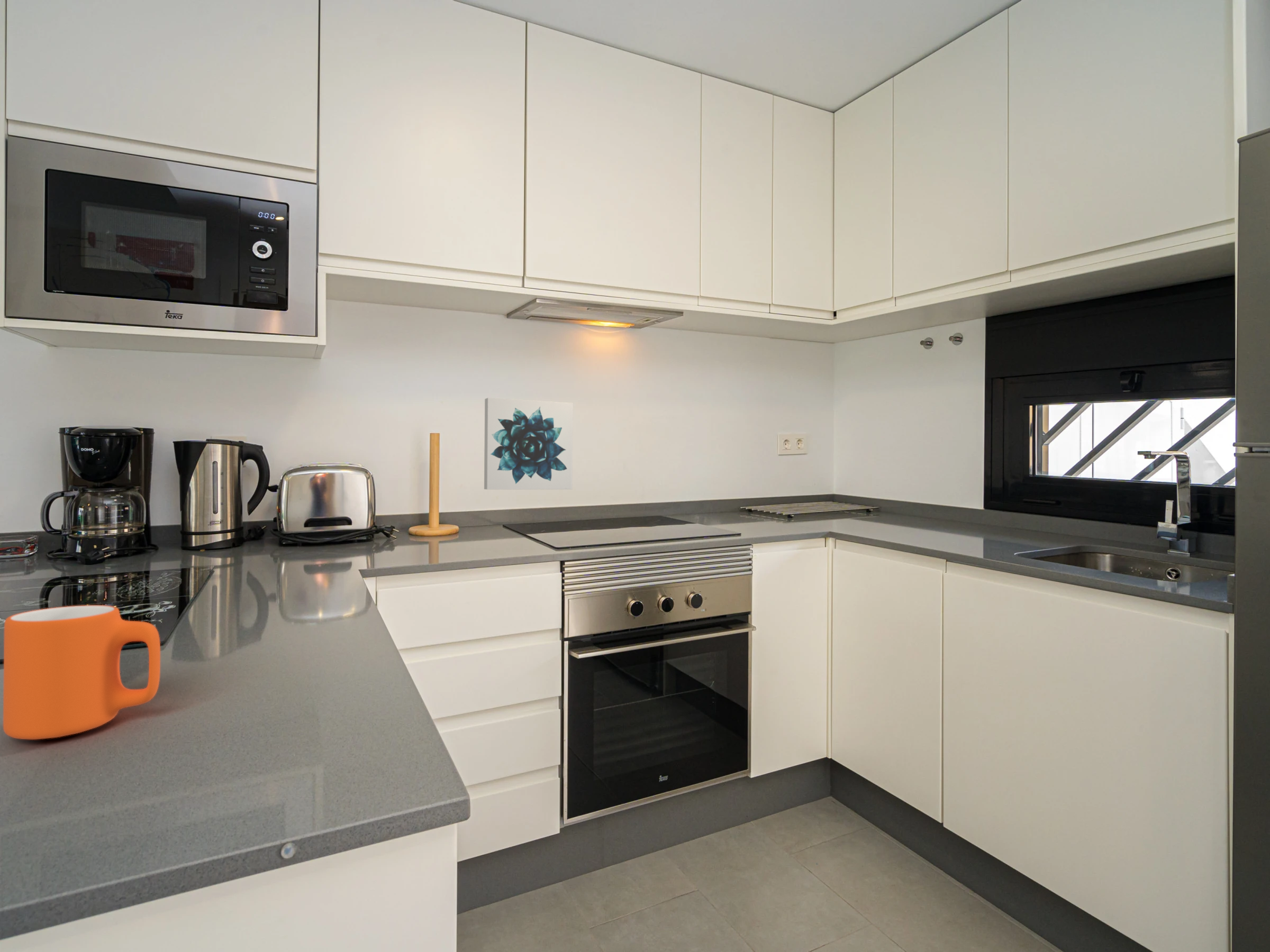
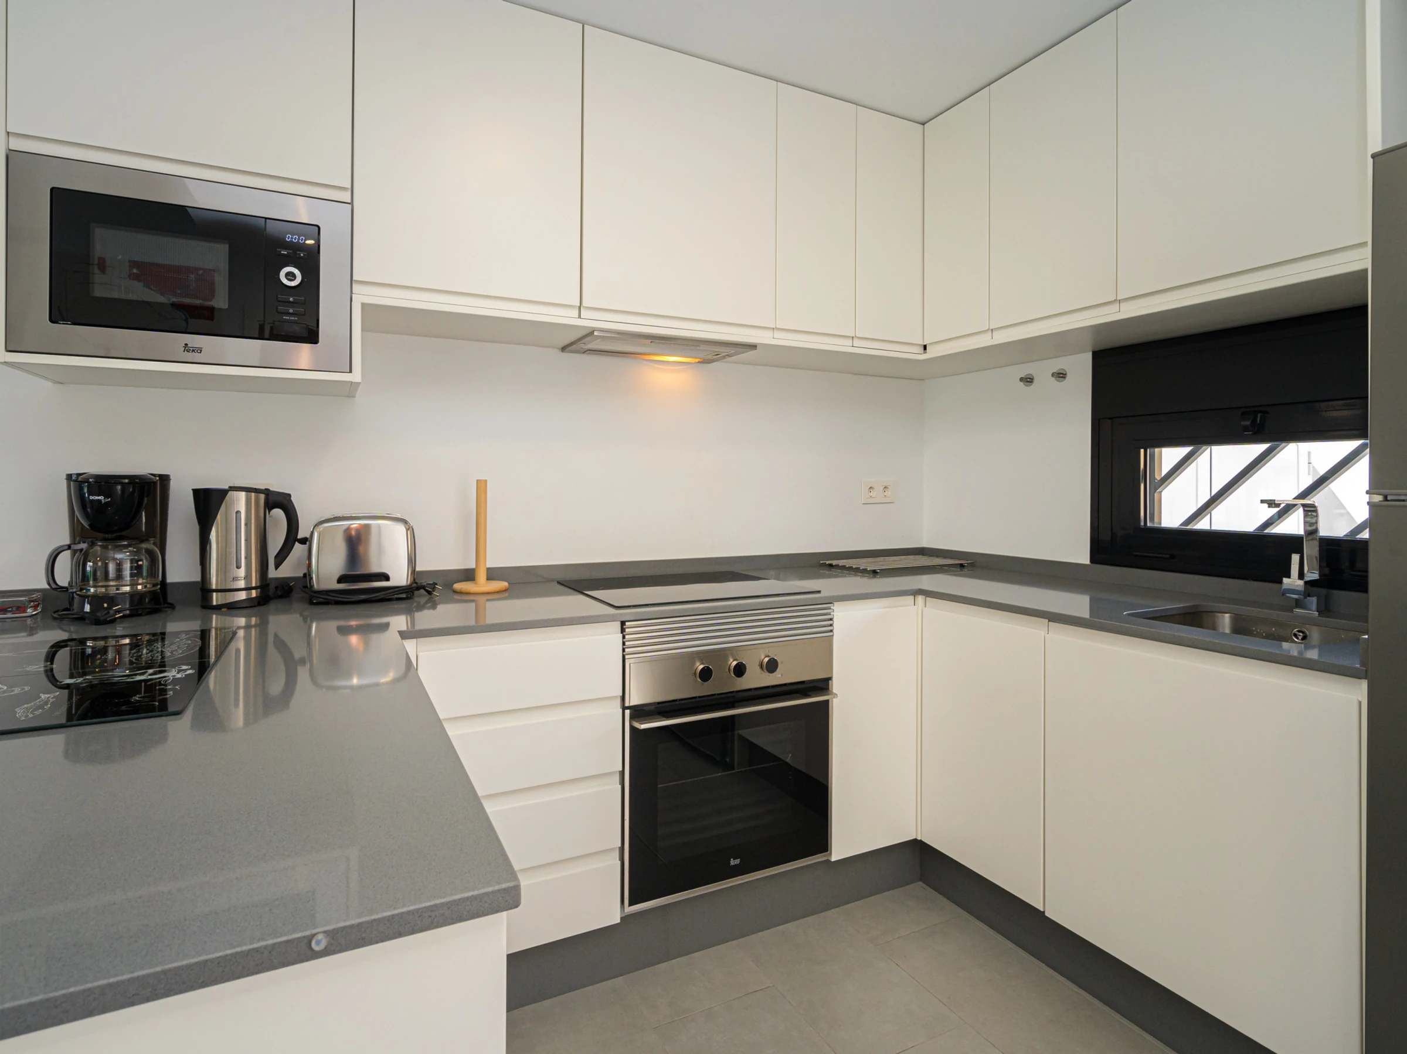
- wall art (529, 445)
- mug (83, 667)
